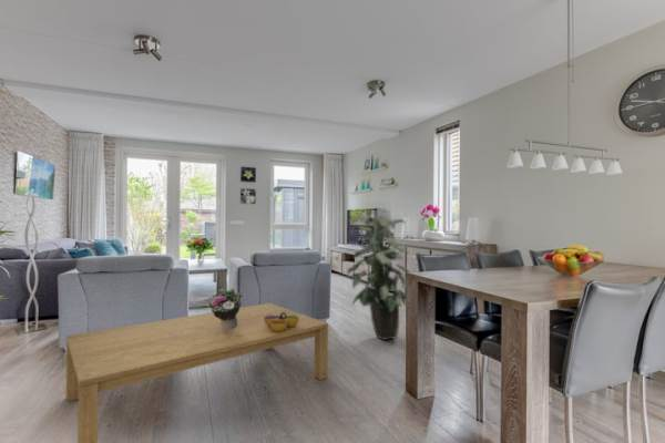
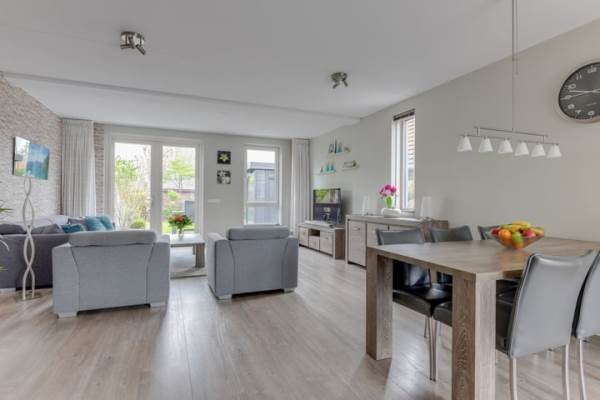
- indoor plant (379, 272)
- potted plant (226, 309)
- decorative bowl (279, 320)
- coffee table (205, 358)
